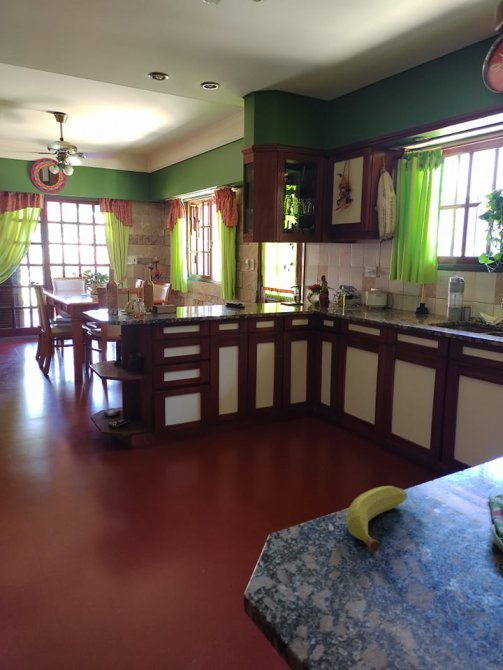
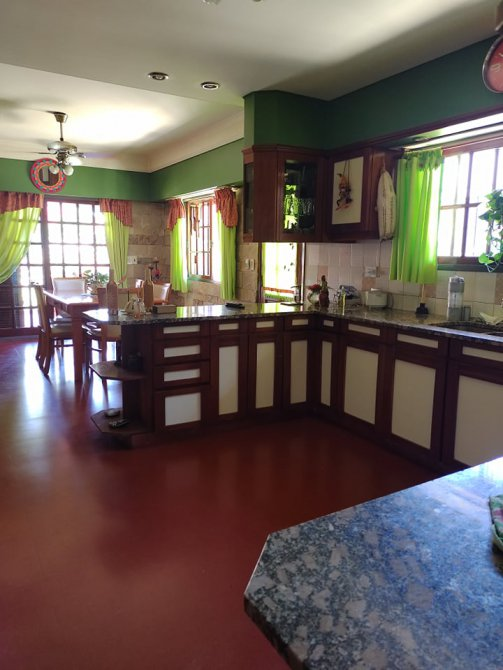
- fruit (381, 512)
